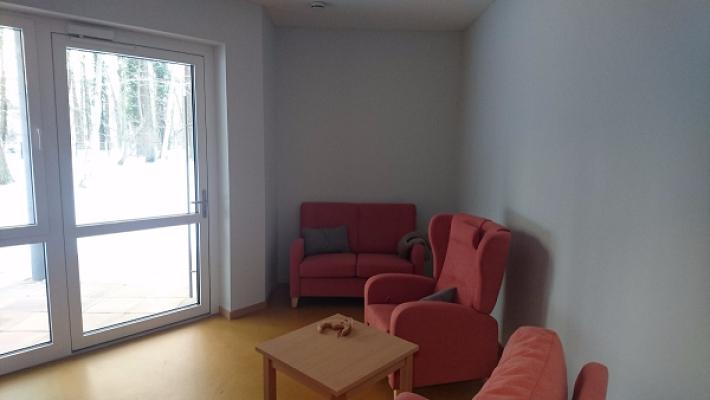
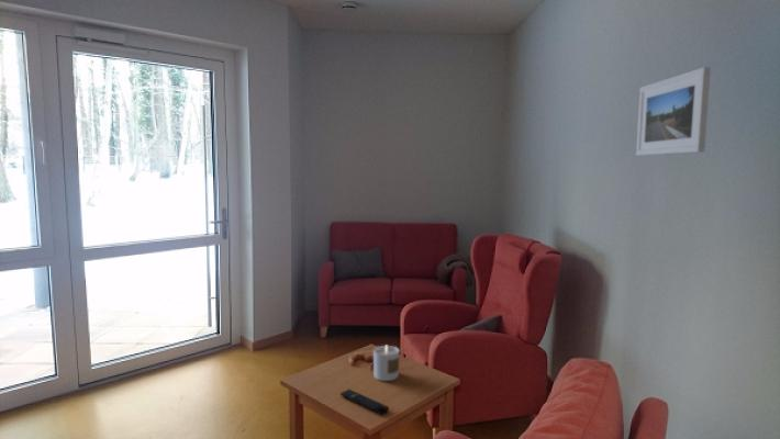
+ candle (386, 360)
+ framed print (668, 116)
+ remote control (364, 402)
